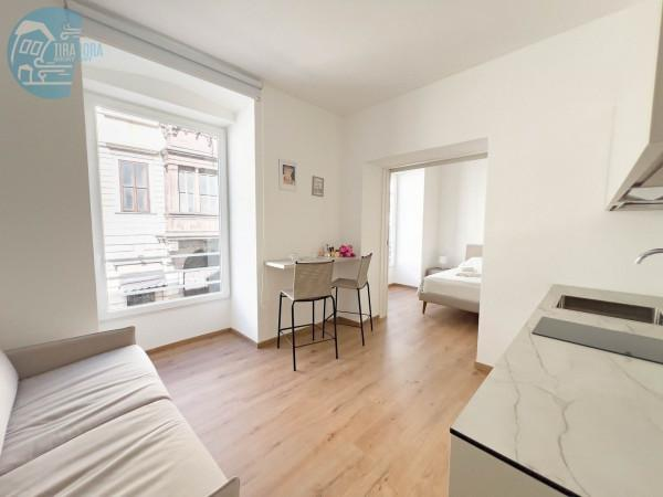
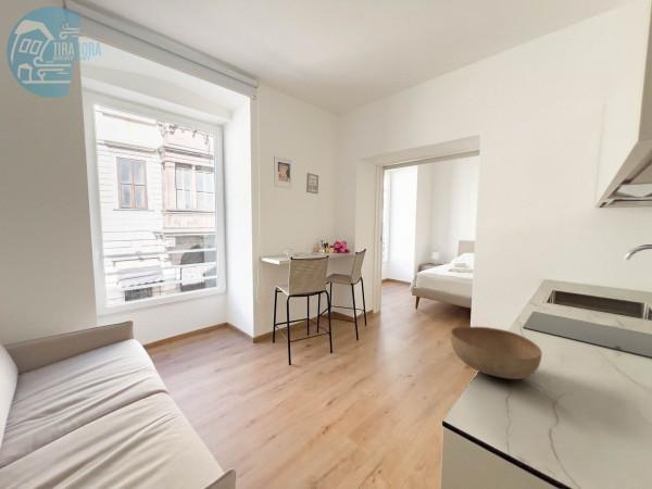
+ bowl (491, 354)
